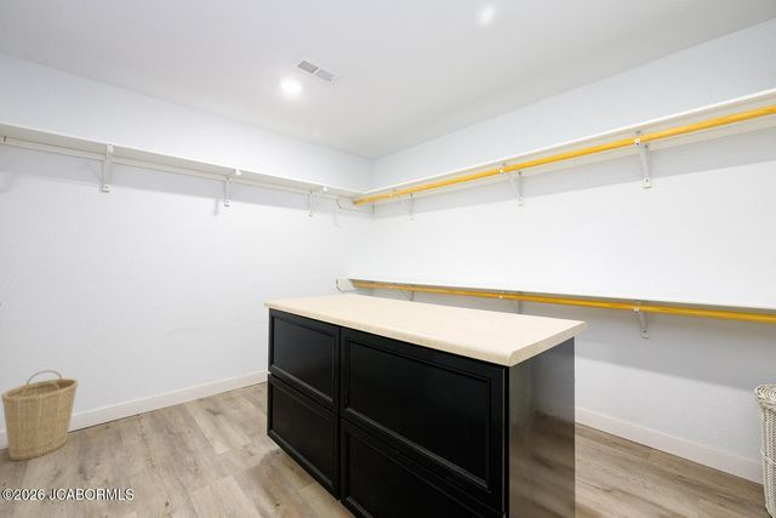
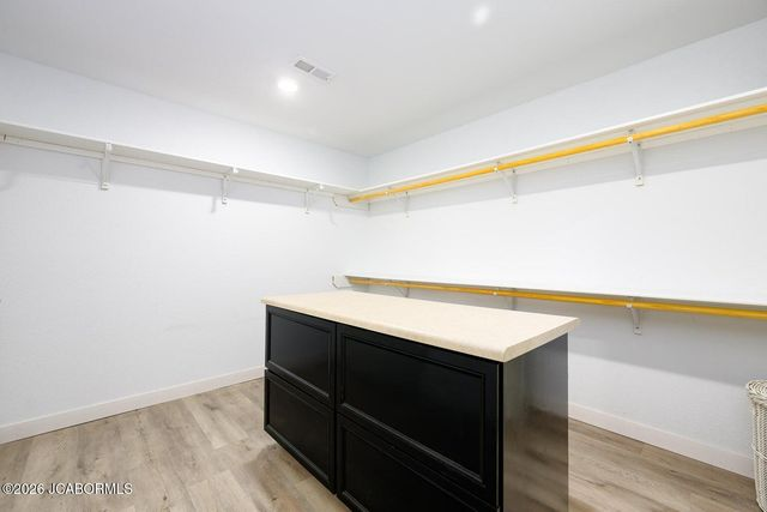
- basket (40, 411)
